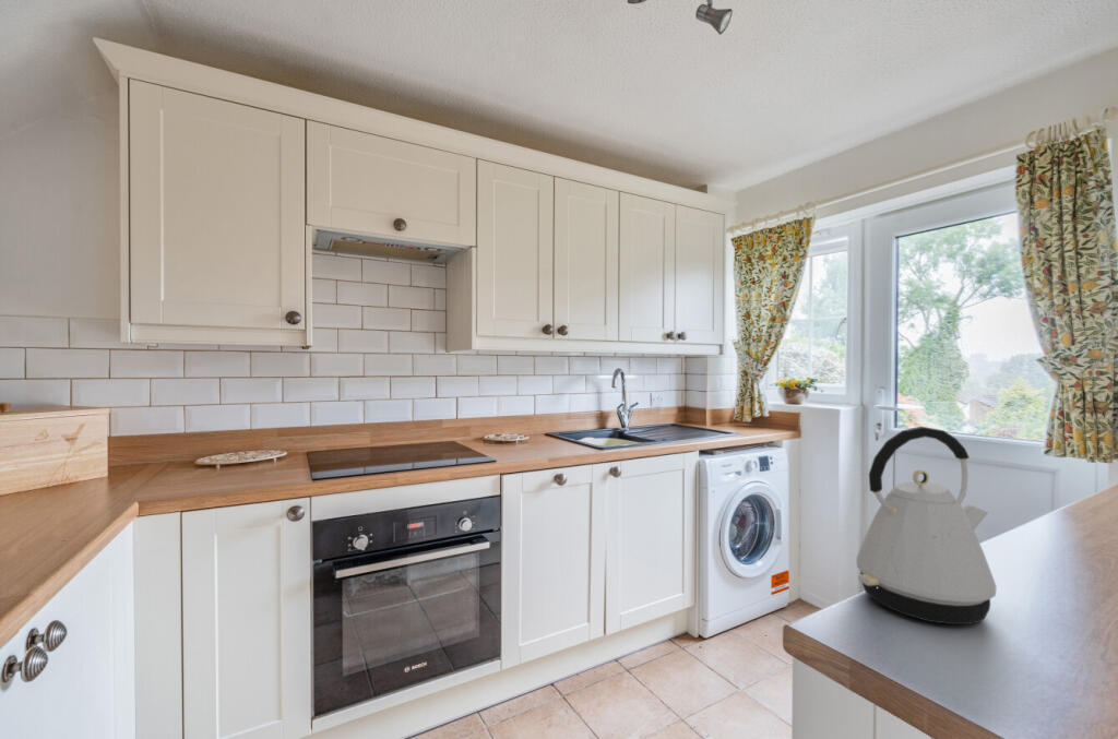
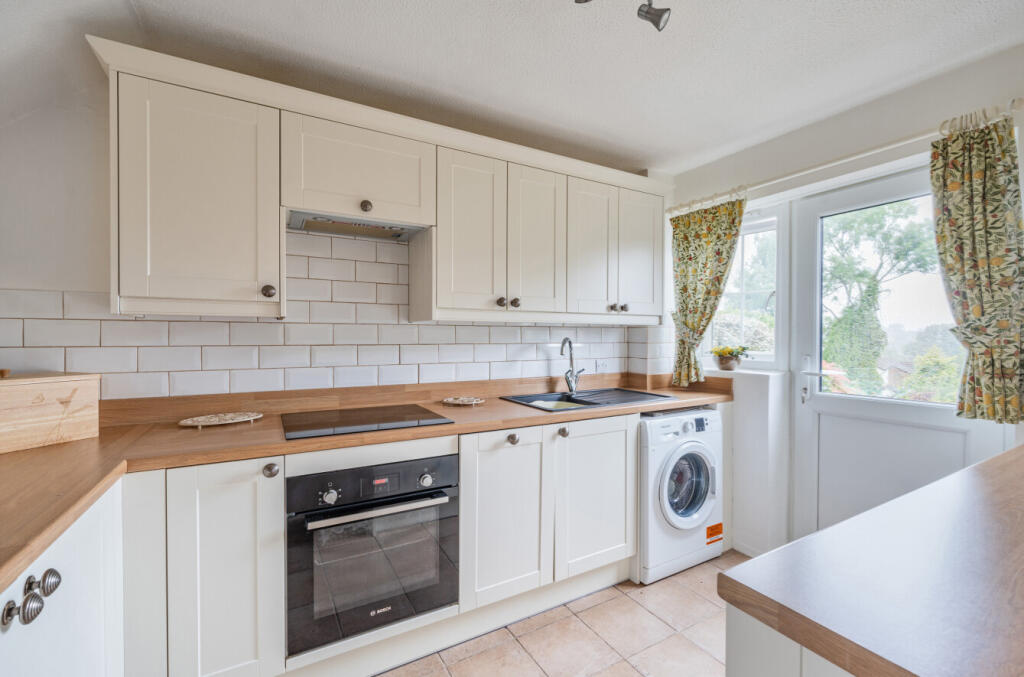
- kettle (925, 514)
